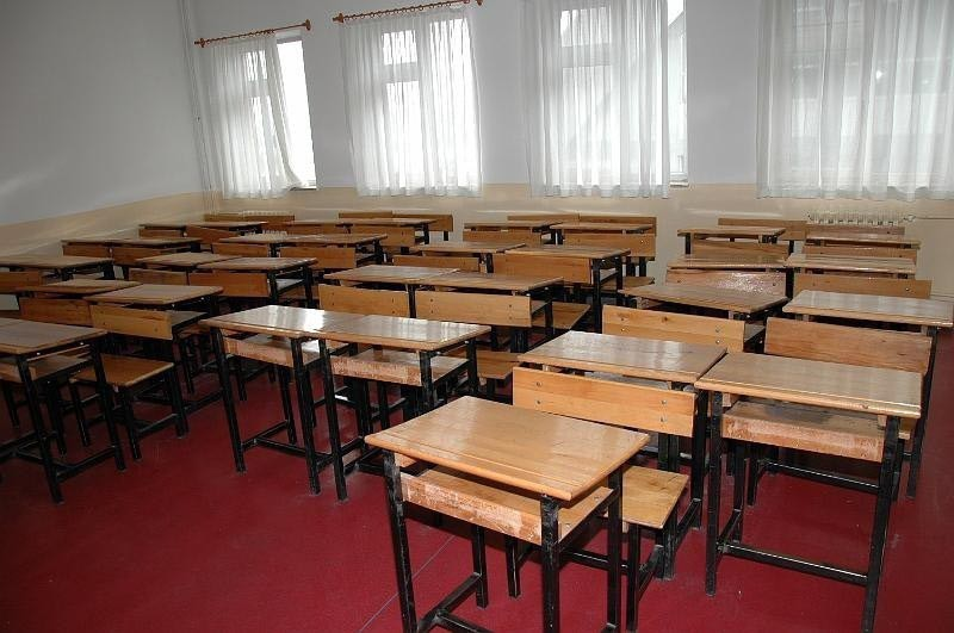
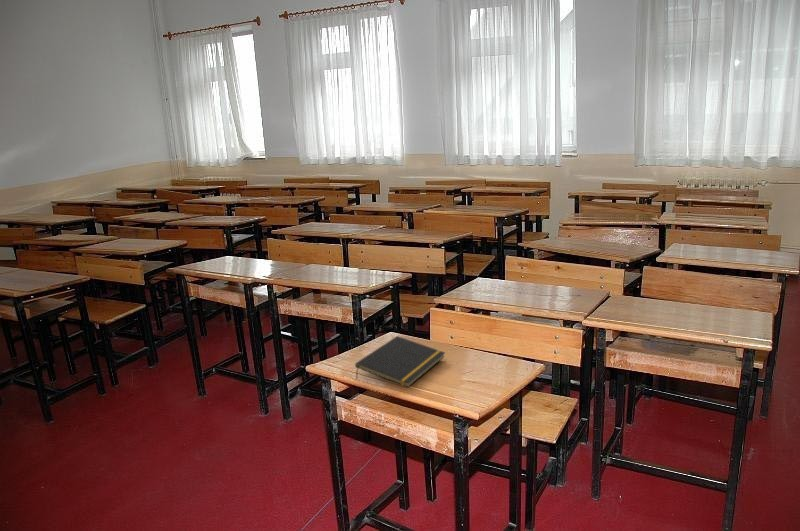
+ notepad (402, 359)
